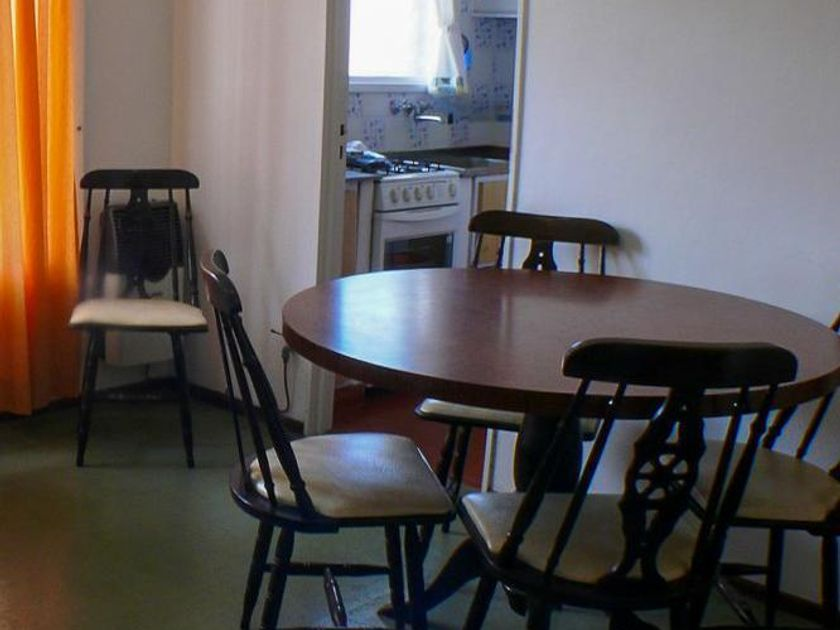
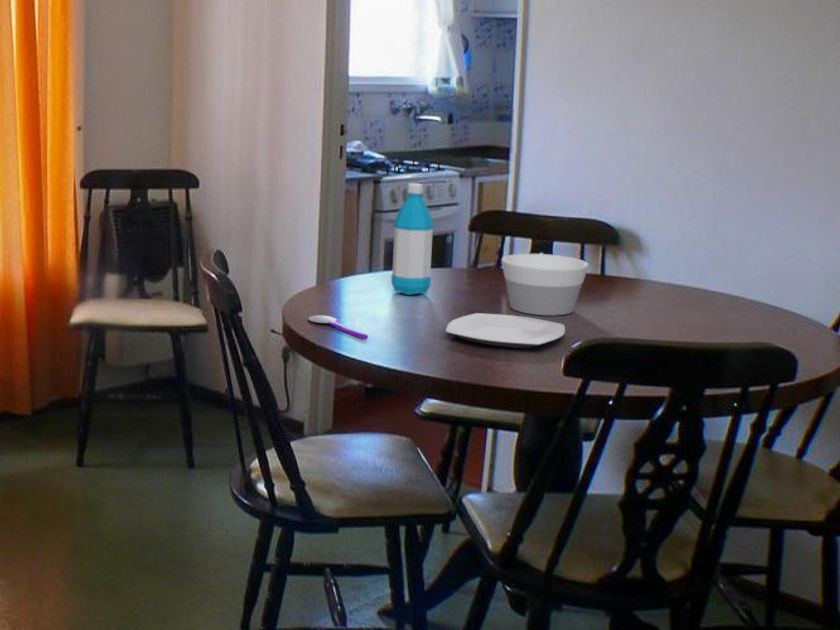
+ spoon (338, 325)
+ bowl (543, 284)
+ plate (505, 332)
+ water bottle (413, 239)
